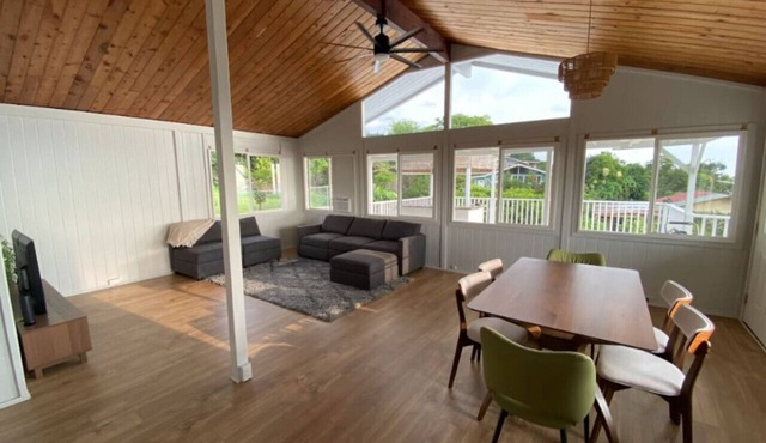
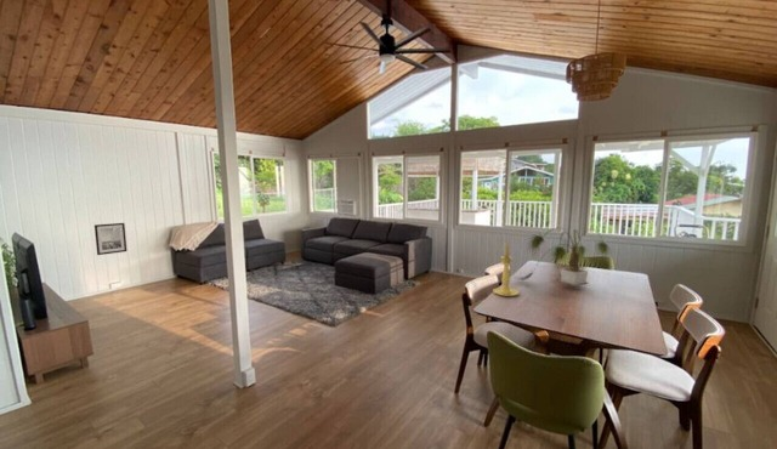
+ plant (562, 256)
+ wall art (110, 238)
+ candle holder (506, 267)
